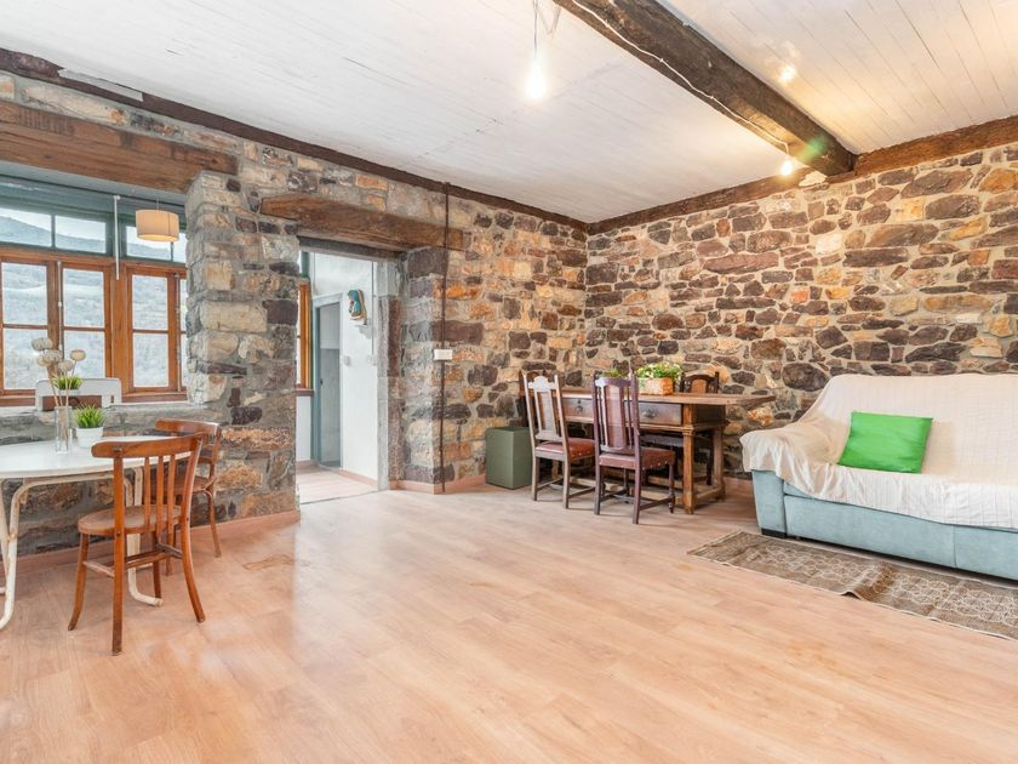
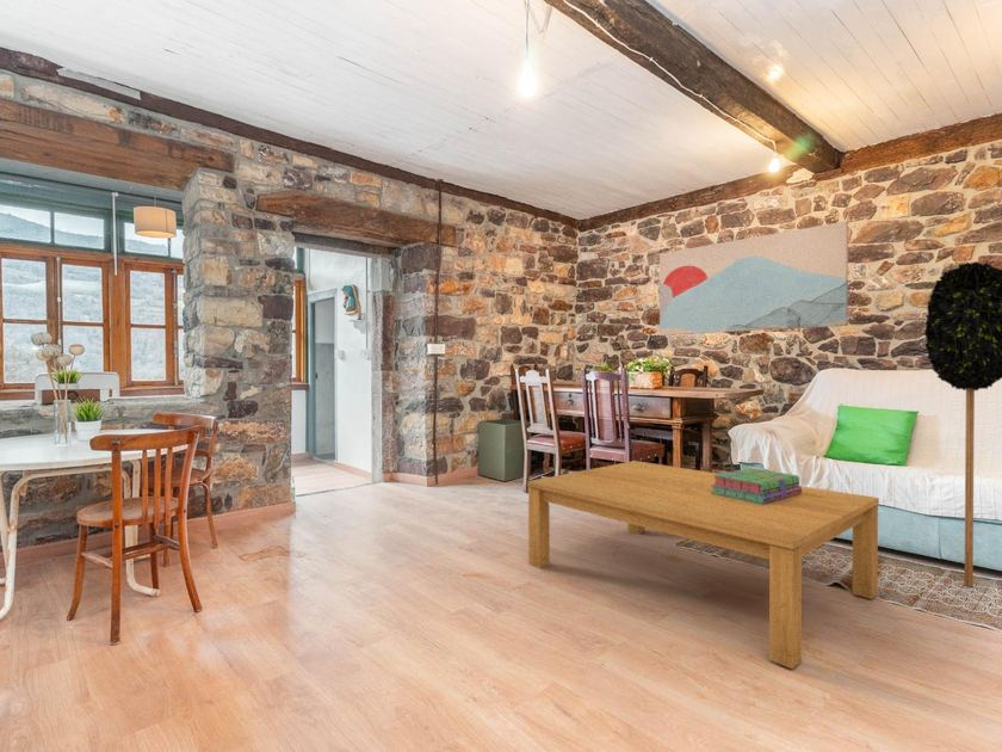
+ stack of books (755, 483)
+ coffee table (689, 534)
+ decorative plant (970, 424)
+ wall art (742, 285)
